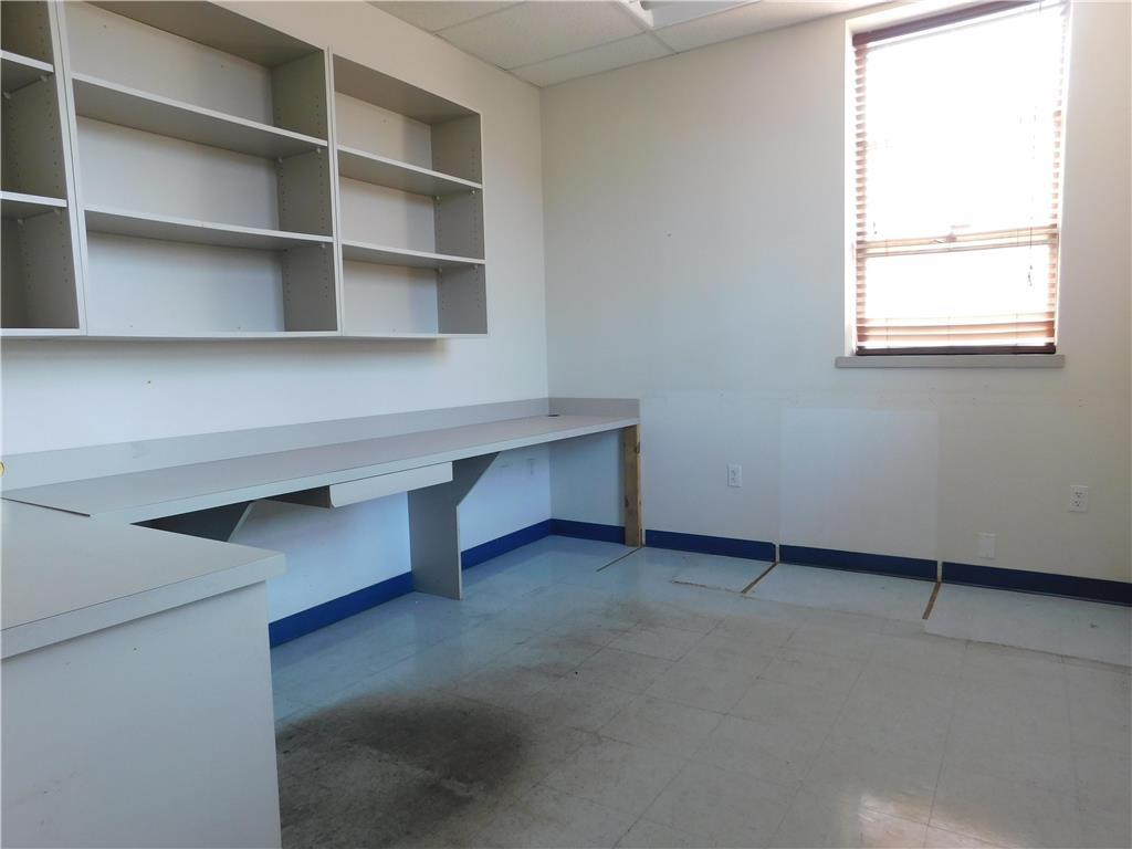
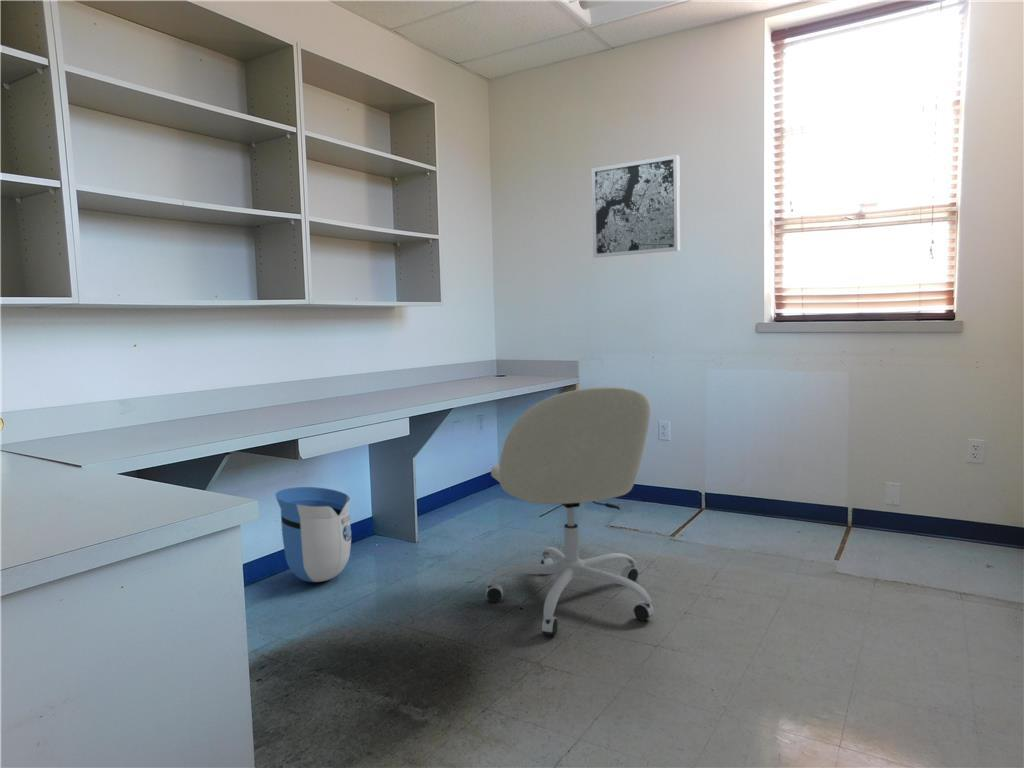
+ wall art (634, 208)
+ office chair (569, 491)
+ sun visor (316, 534)
